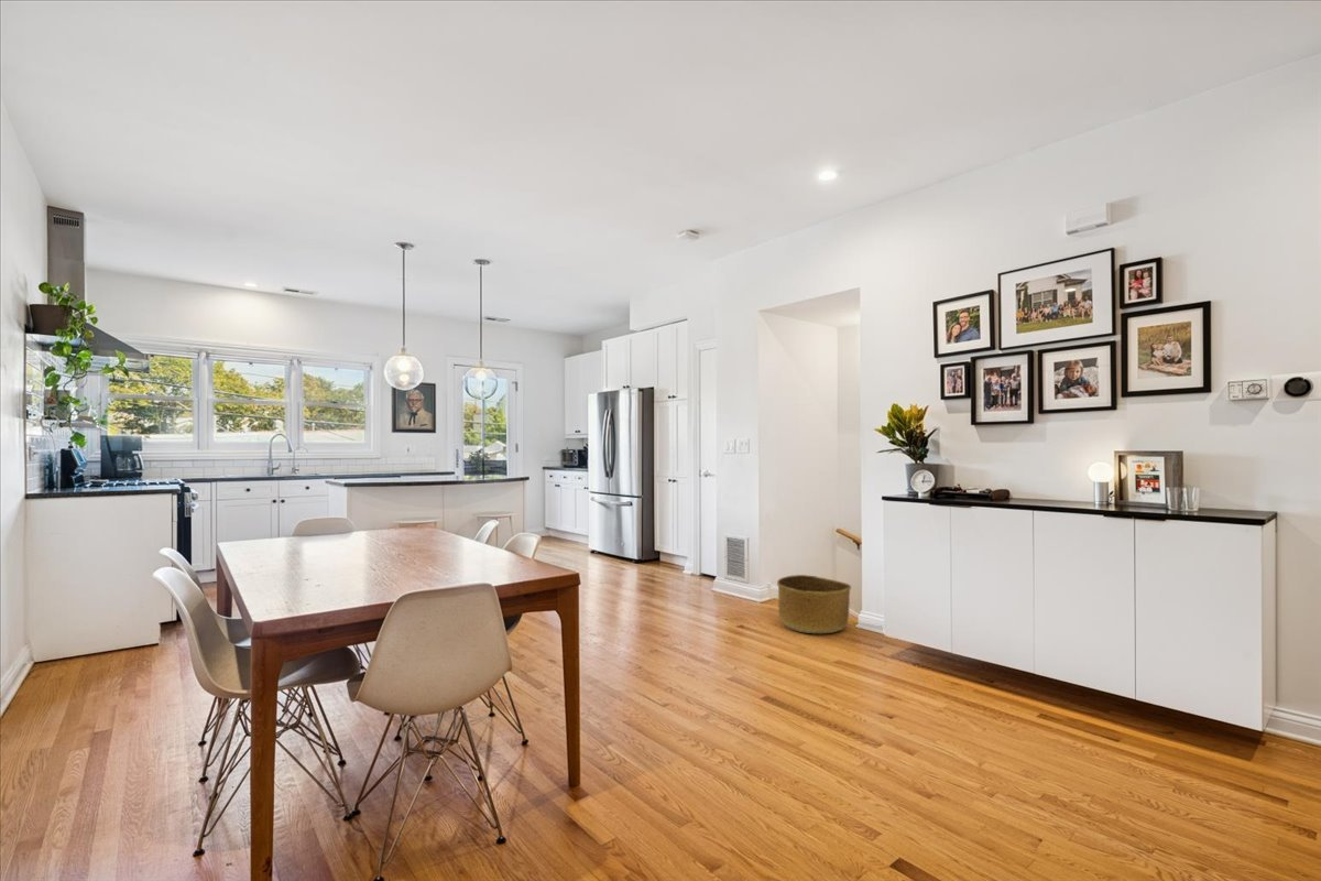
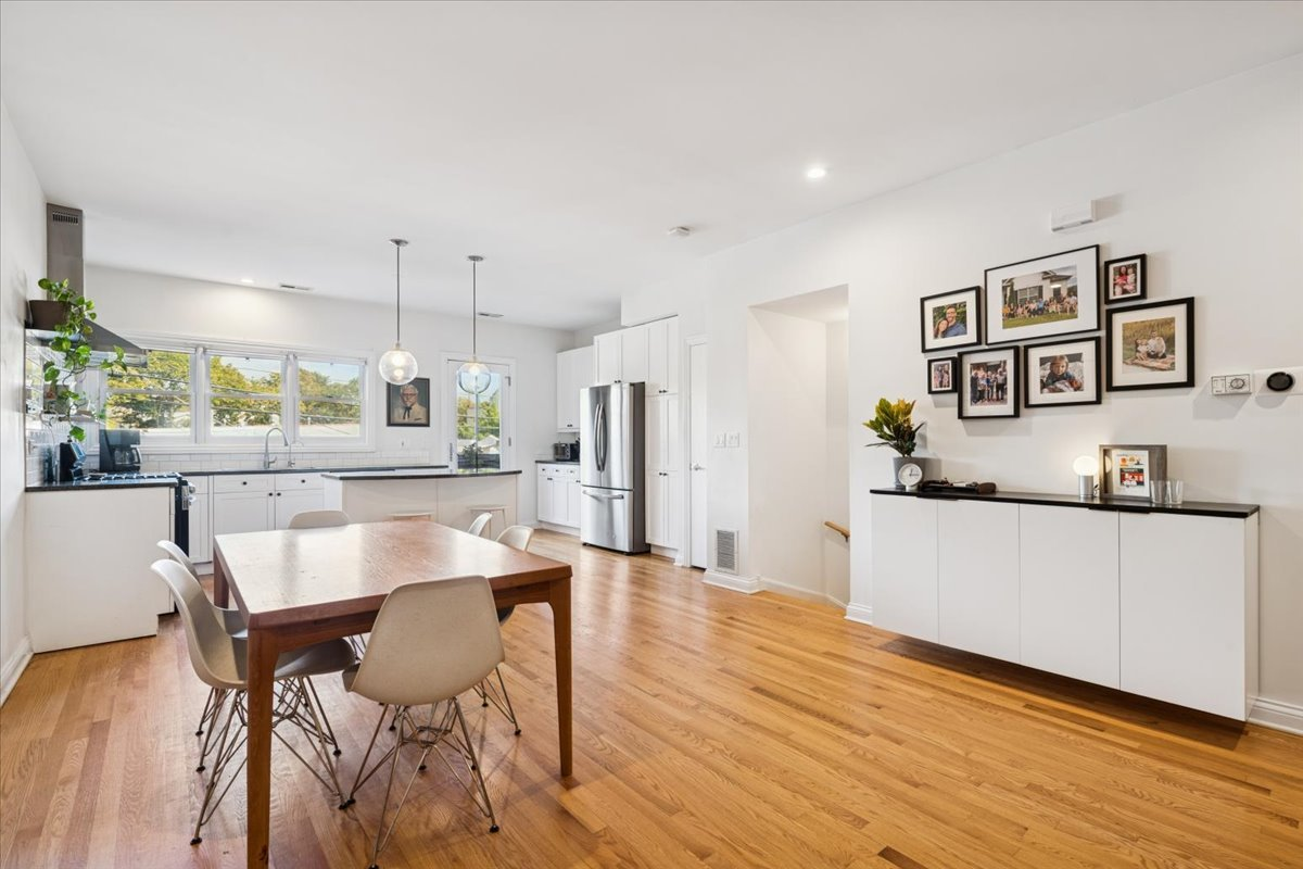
- basket (812, 603)
